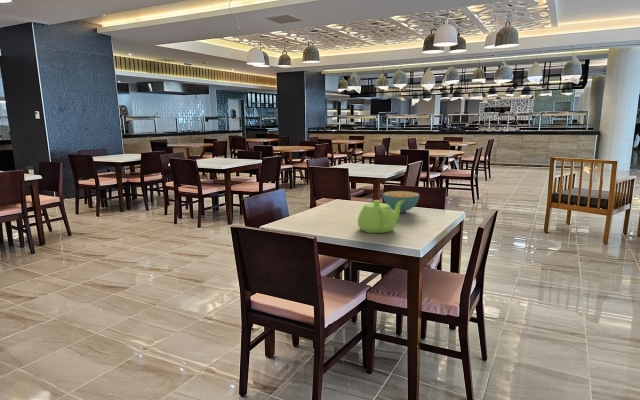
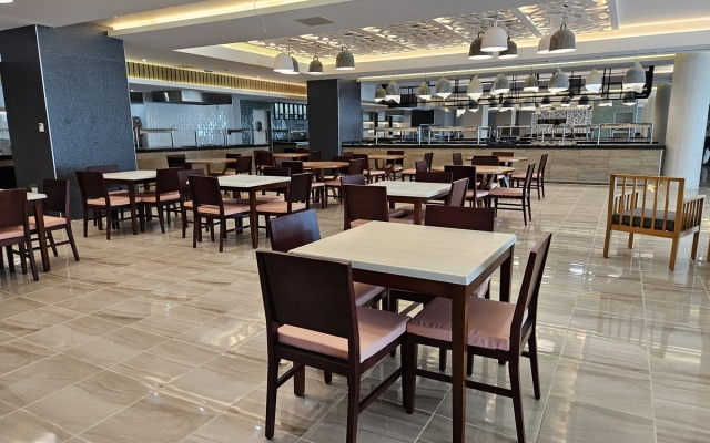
- cereal bowl (401, 203)
- teapot (381, 214)
